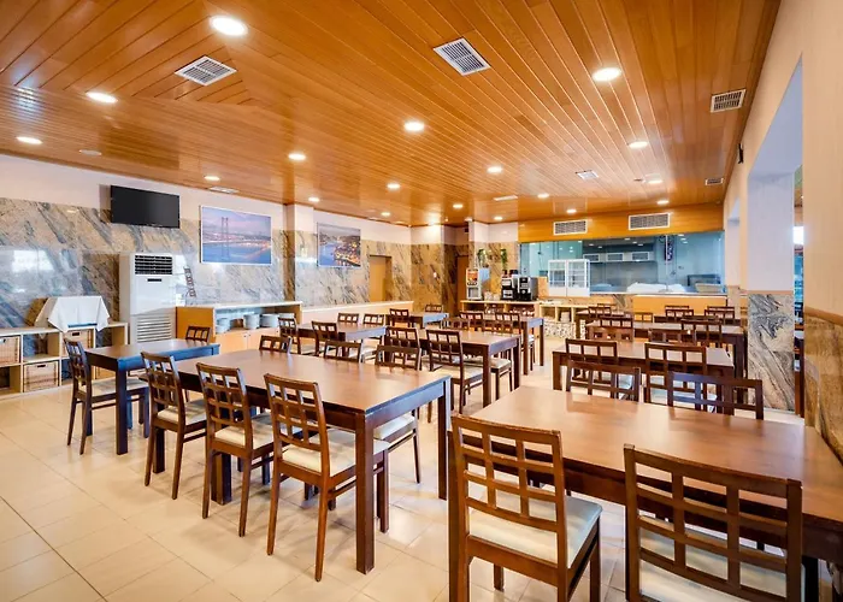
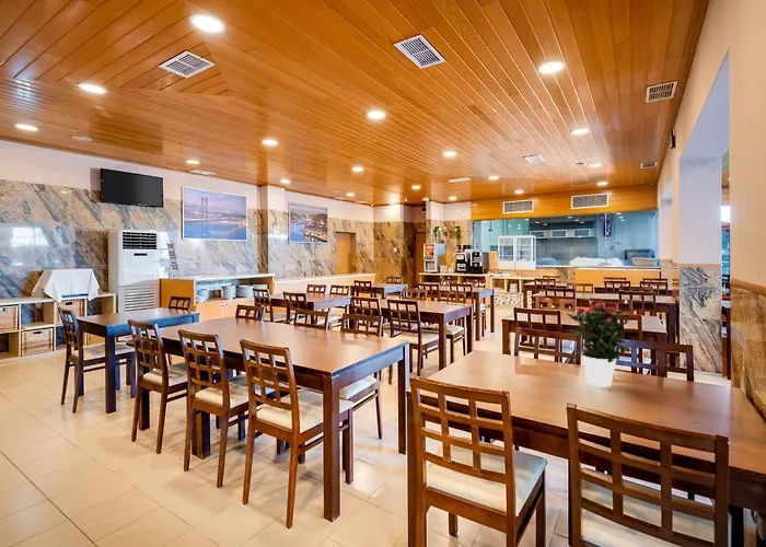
+ potted flower (599, 342)
